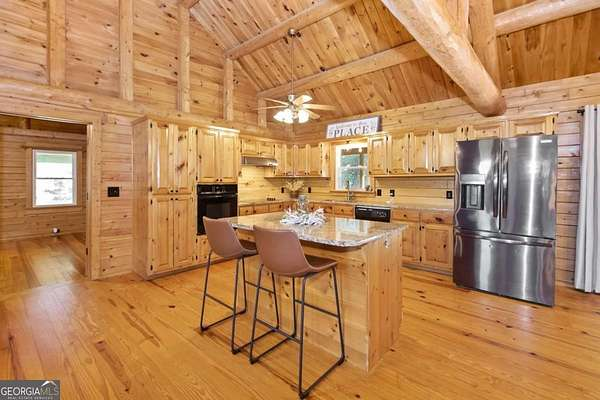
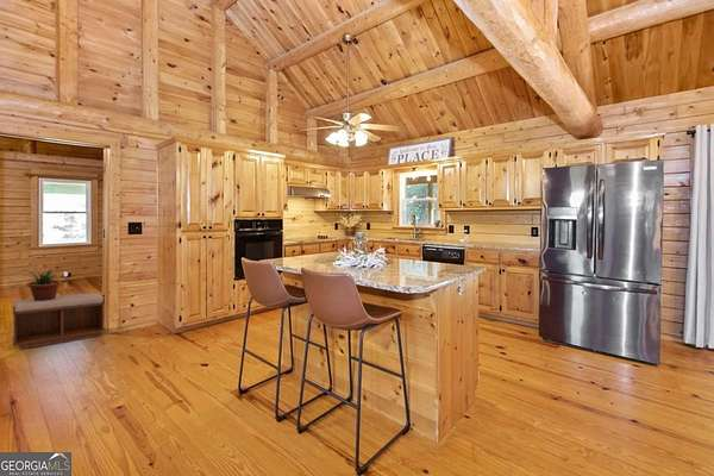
+ potted plant (43, 284)
+ bench (60, 318)
